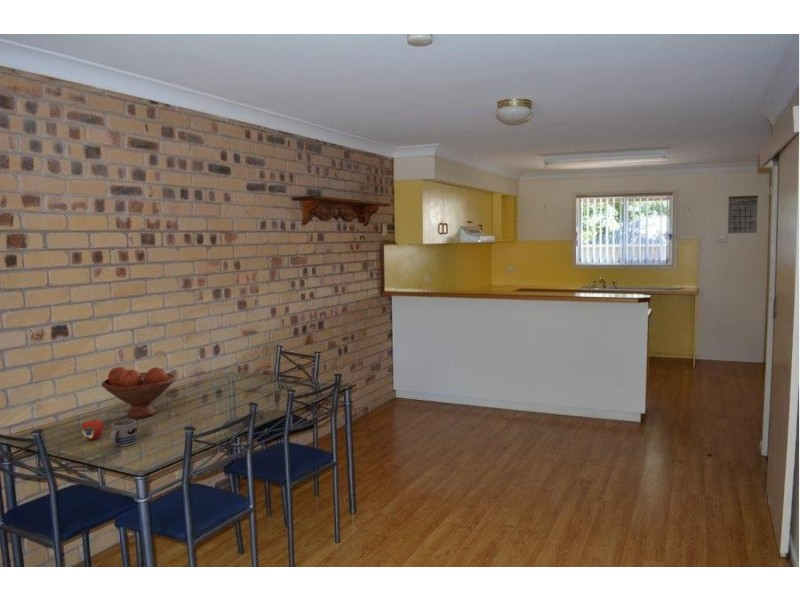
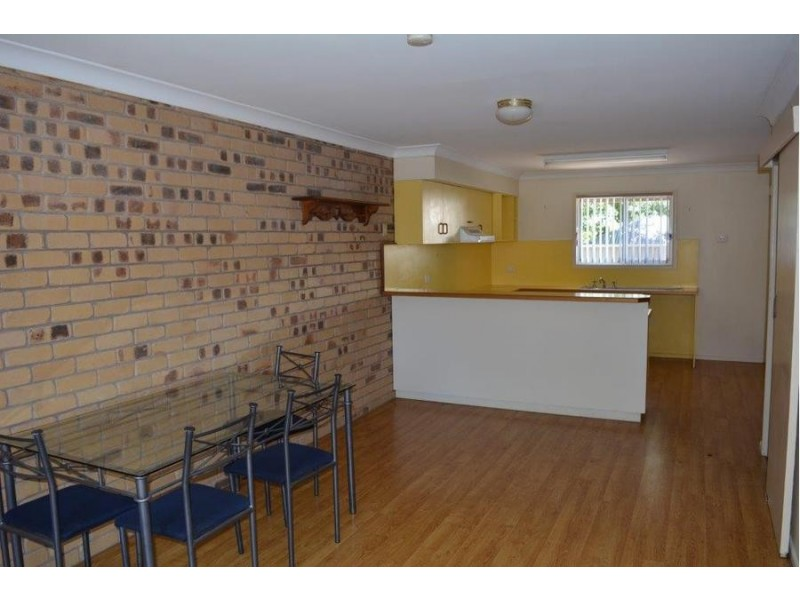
- mug (121, 433)
- calendar (742, 210)
- apple (92, 429)
- fruit bowl (140, 390)
